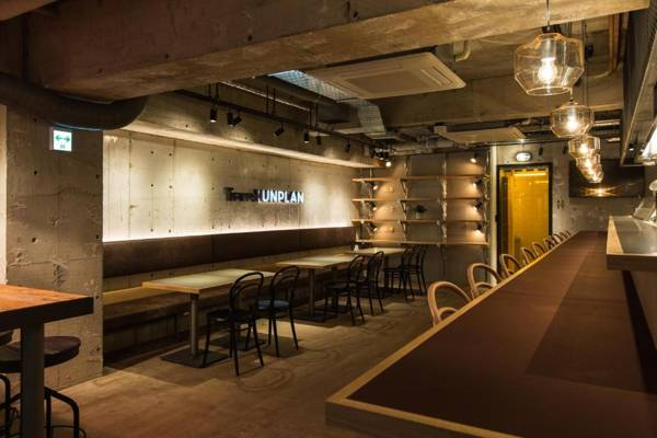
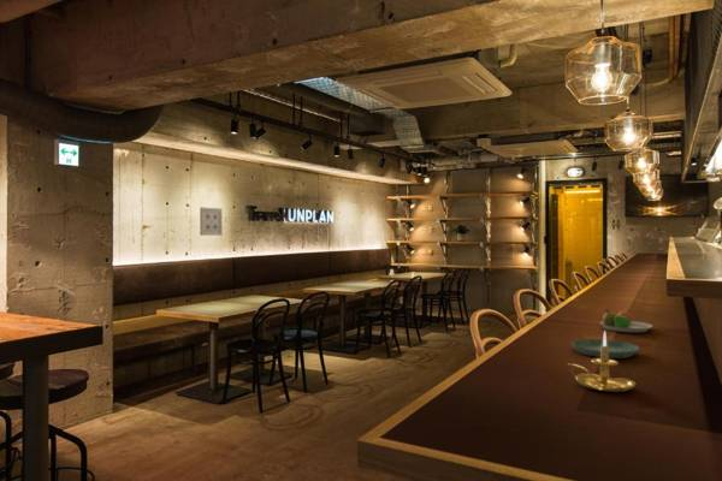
+ candle holder (599, 358)
+ fruit bowl (623, 319)
+ wall art (211, 221)
+ saucer (608, 345)
